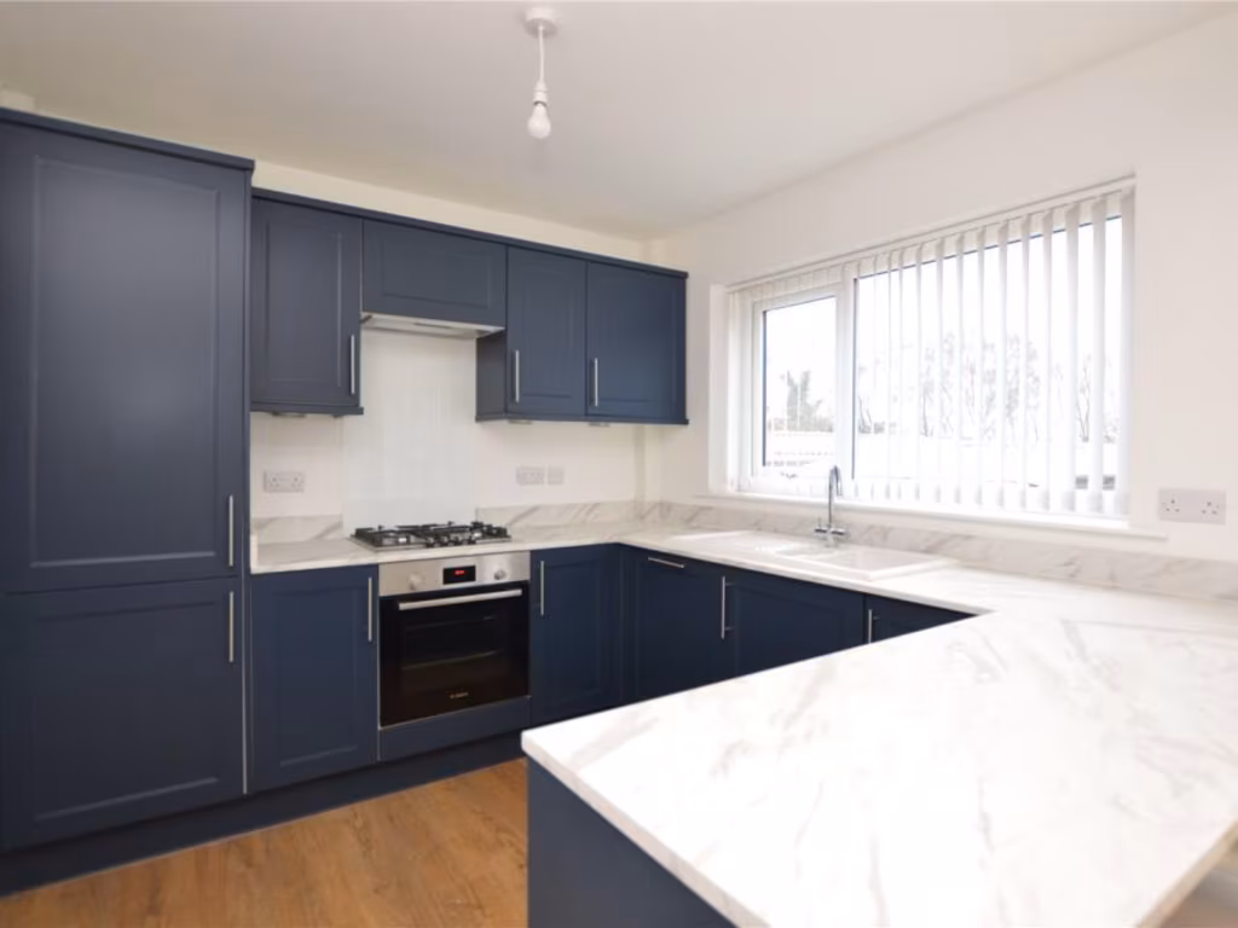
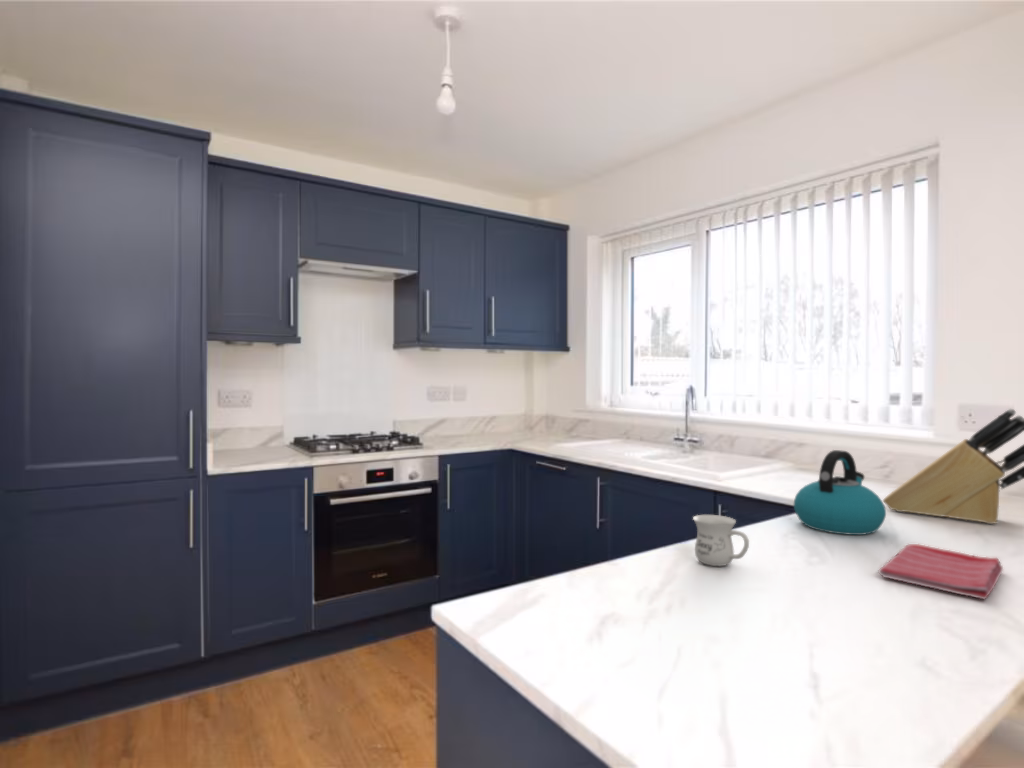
+ kettle (840, 487)
+ knife block (959, 462)
+ dish towel (941, 567)
+ mug (721, 543)
